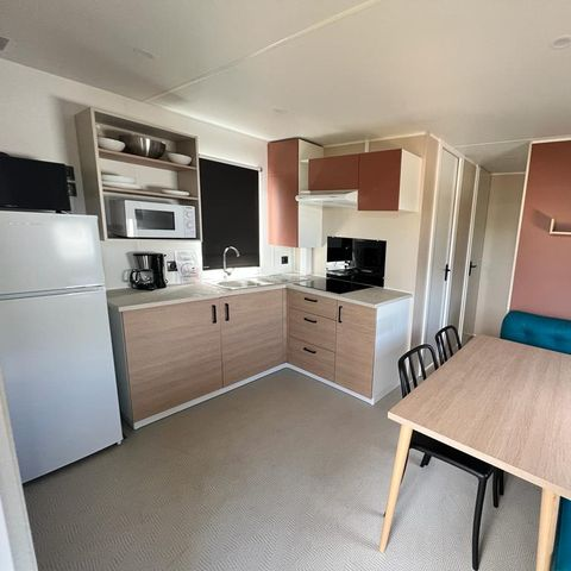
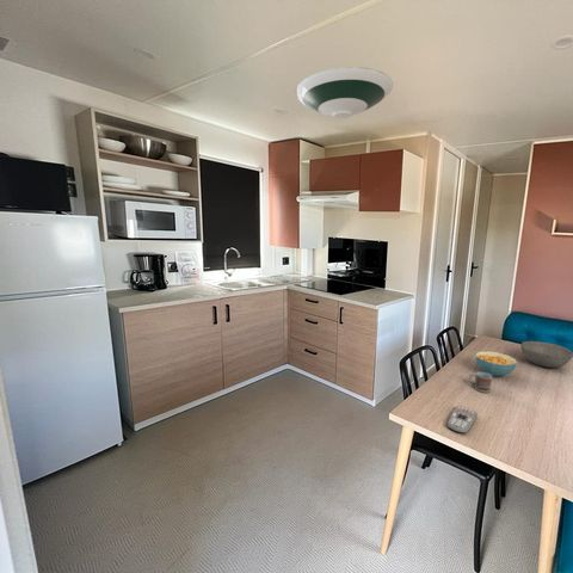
+ cup (480, 381)
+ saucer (343, 103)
+ cereal bowl (494, 365)
+ remote control (461, 419)
+ bowl (544, 356)
